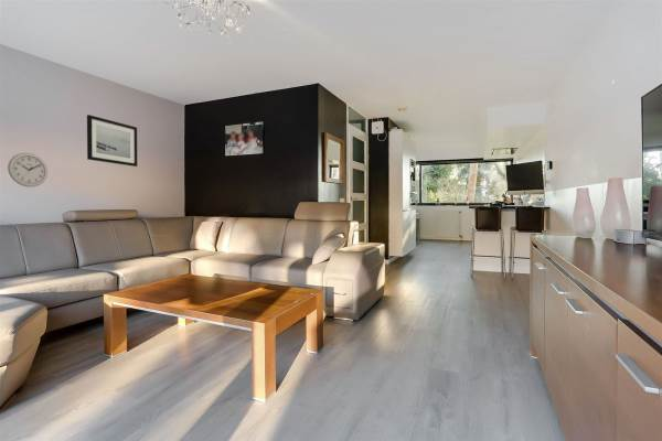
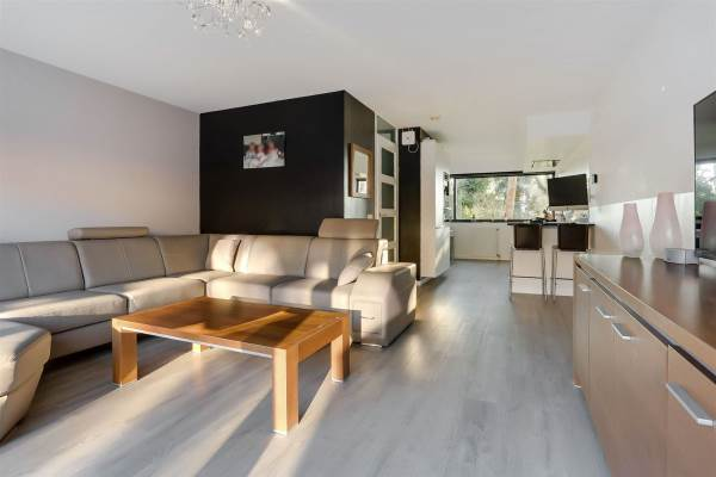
- wall art (114, 142)
- wall clock (29, 170)
